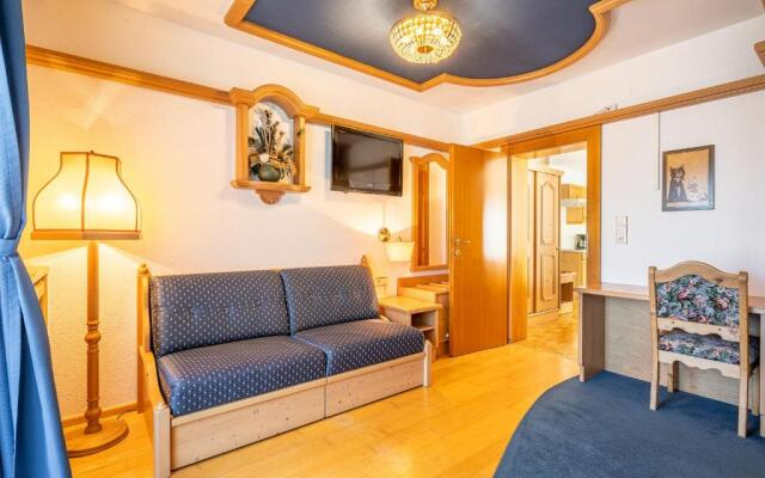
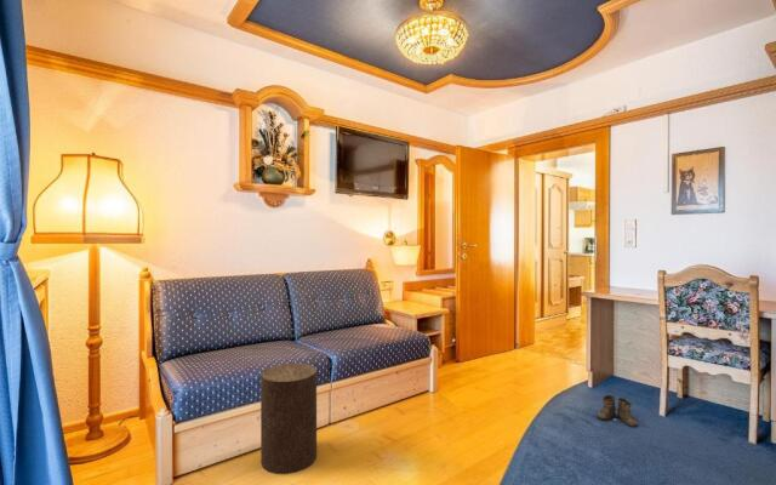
+ boots (615, 409)
+ stool (289, 415)
